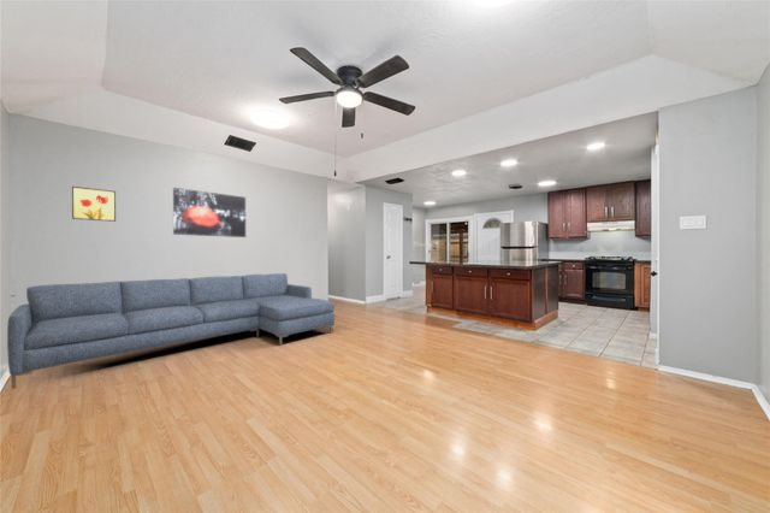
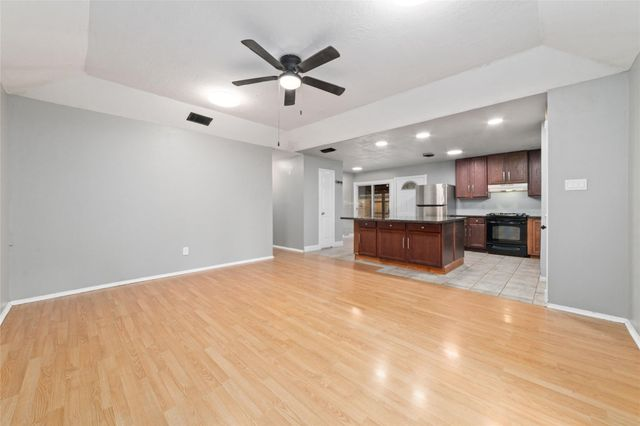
- wall art (94, 204)
- wall art (212, 214)
- sofa (202, 313)
